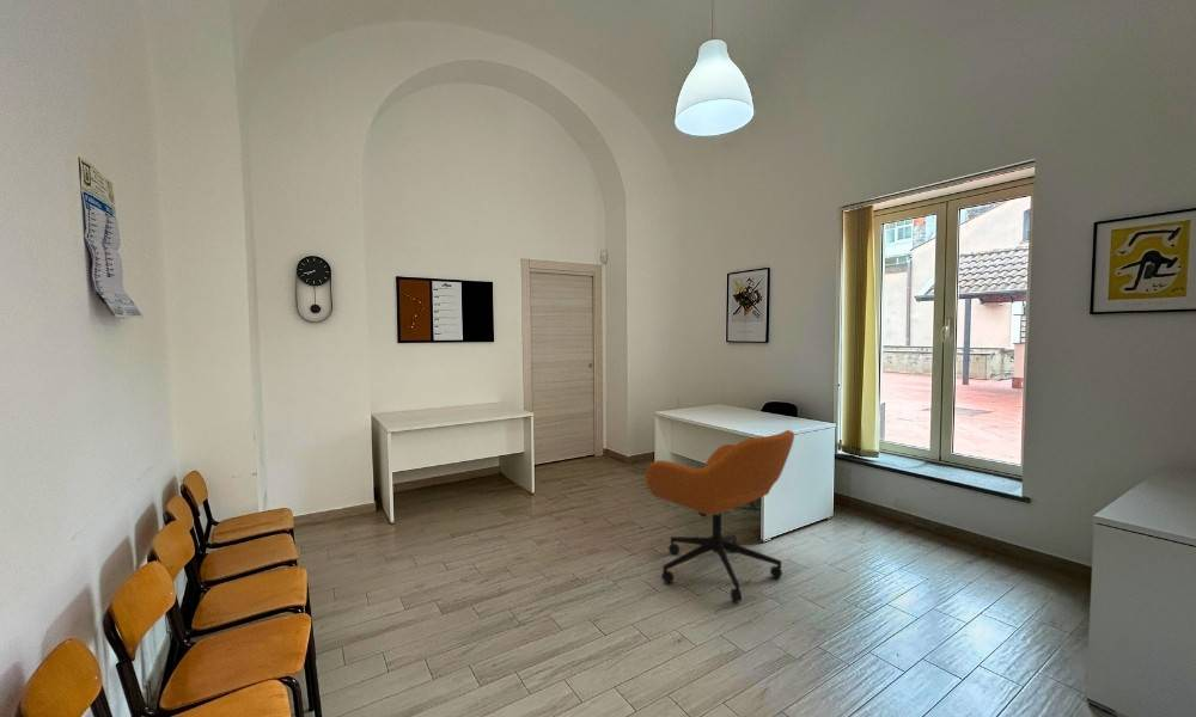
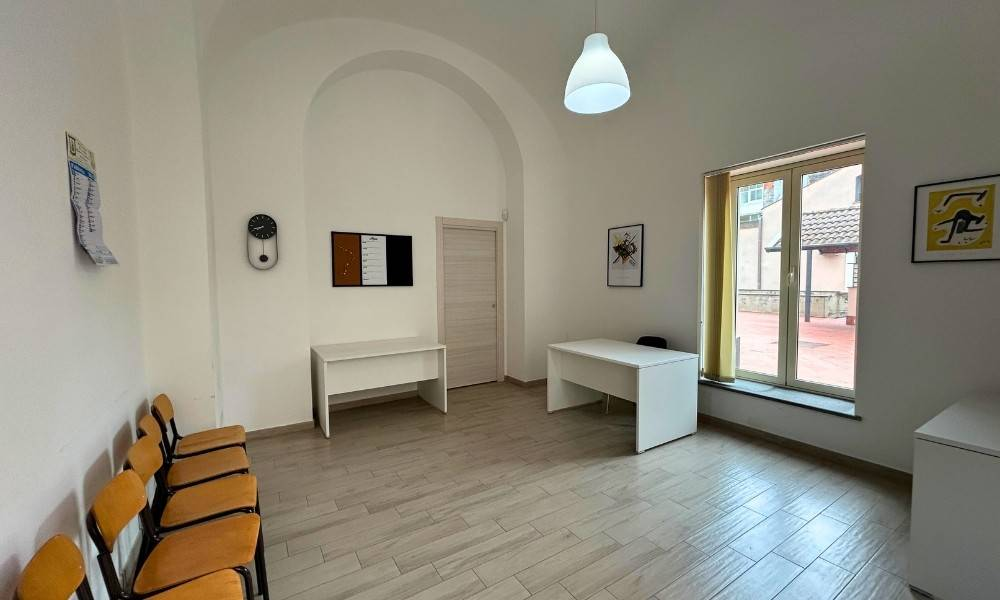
- office chair (716, 498)
